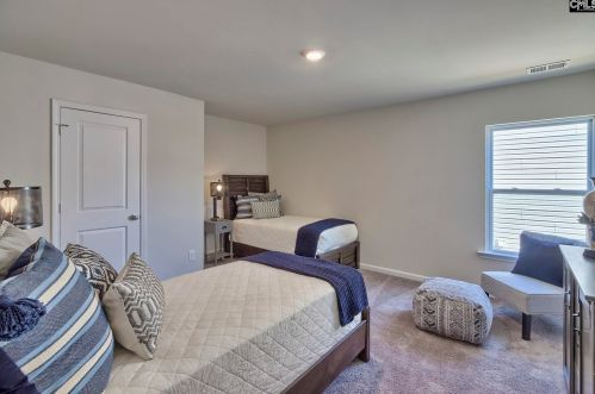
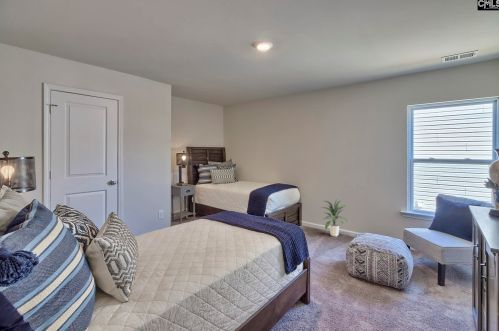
+ indoor plant (333, 216)
